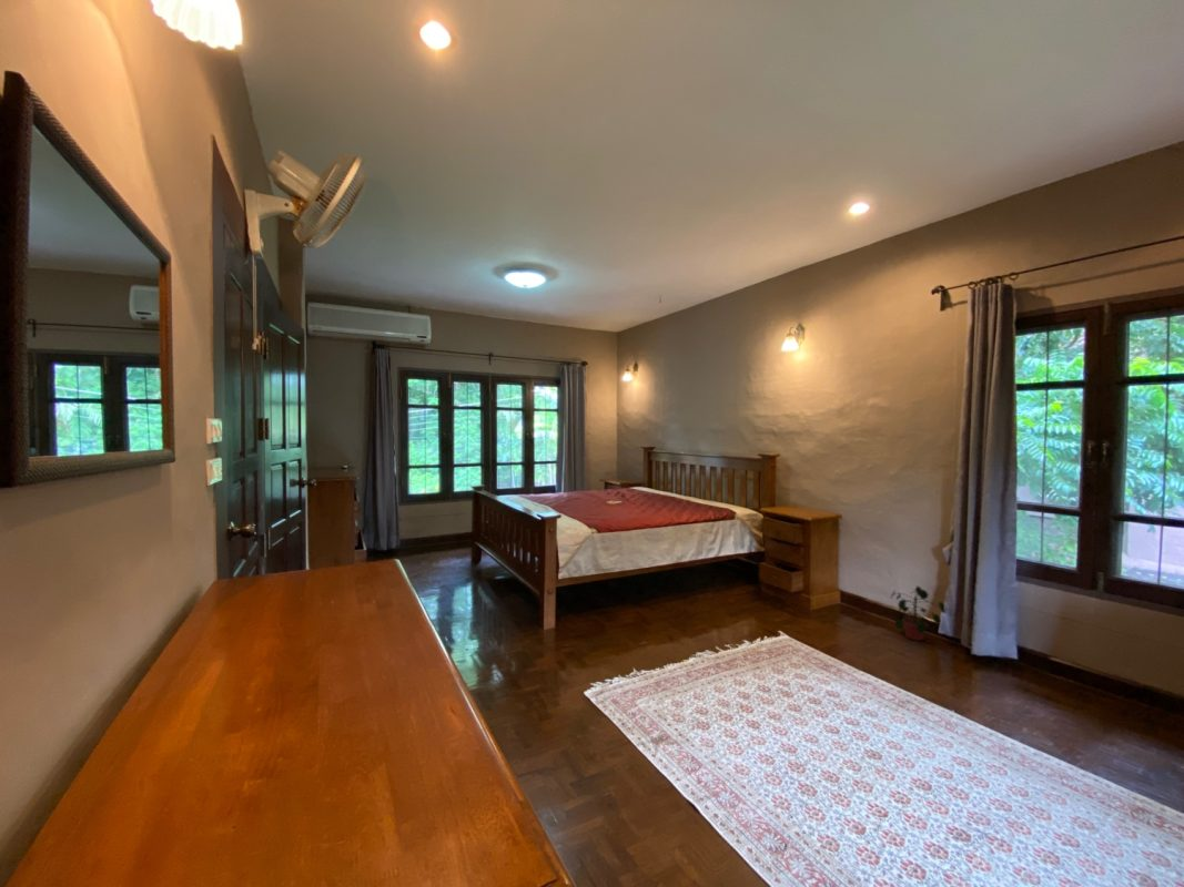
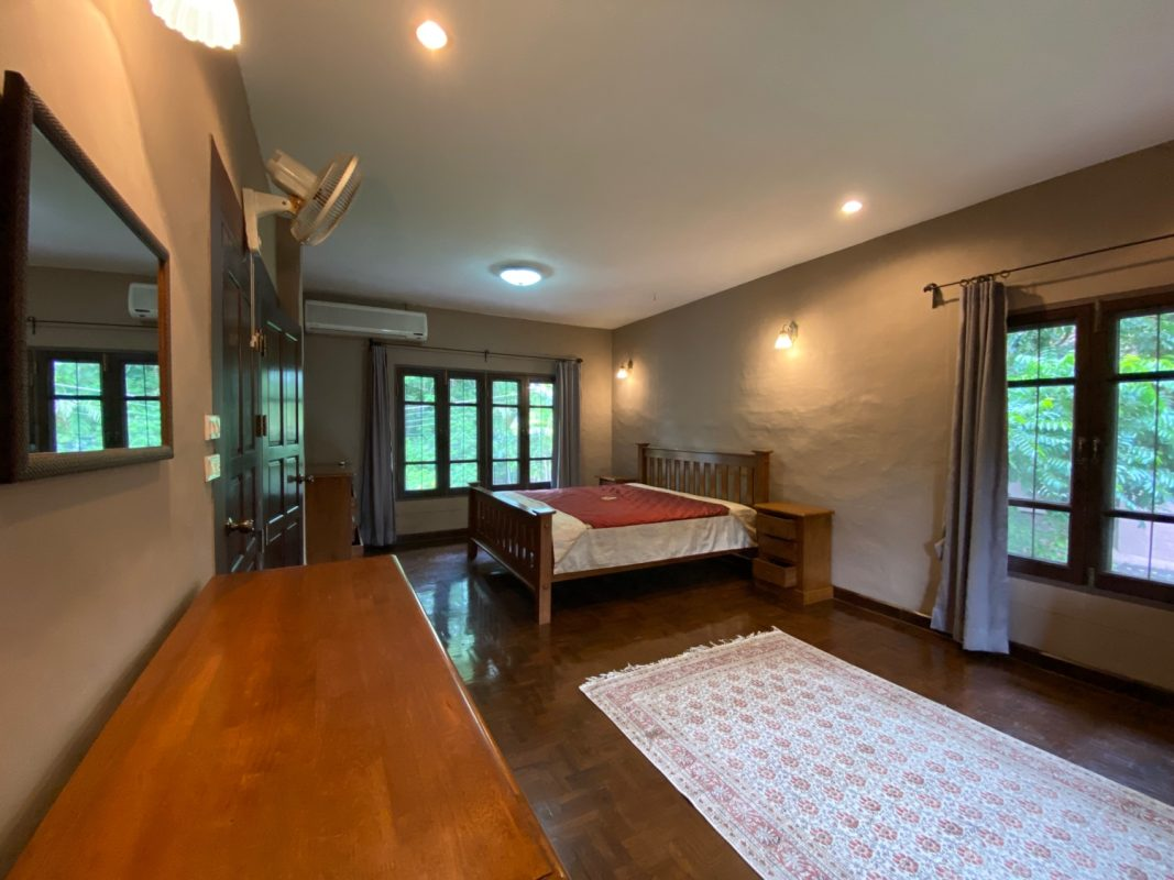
- potted plant (918, 610)
